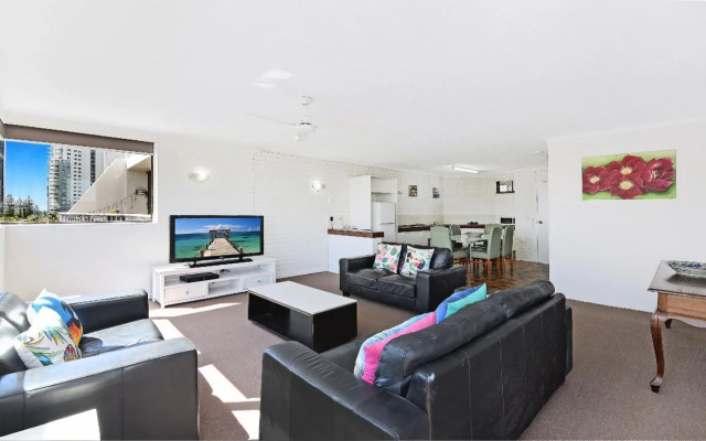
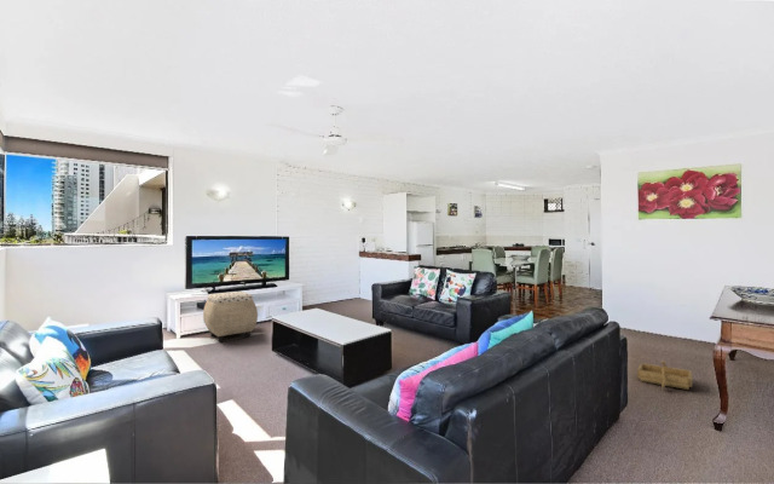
+ ottoman (230, 315)
+ wooden boat (664, 373)
